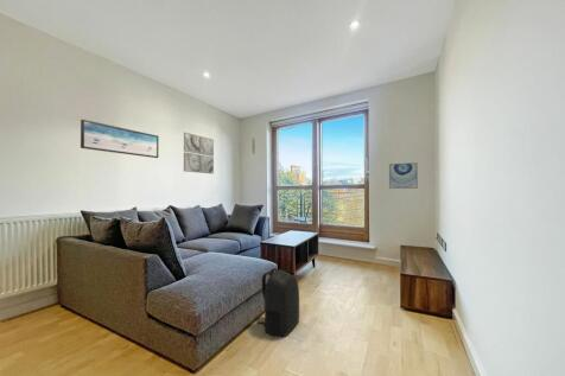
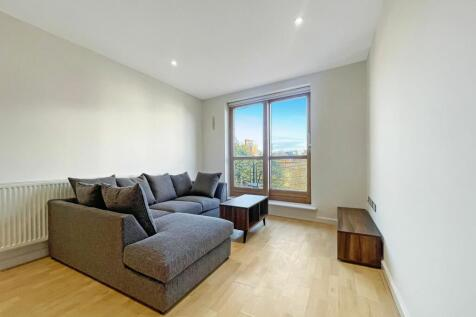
- wall art (123, 141)
- backpack (277, 295)
- wall art (402, 176)
- wall art (198, 154)
